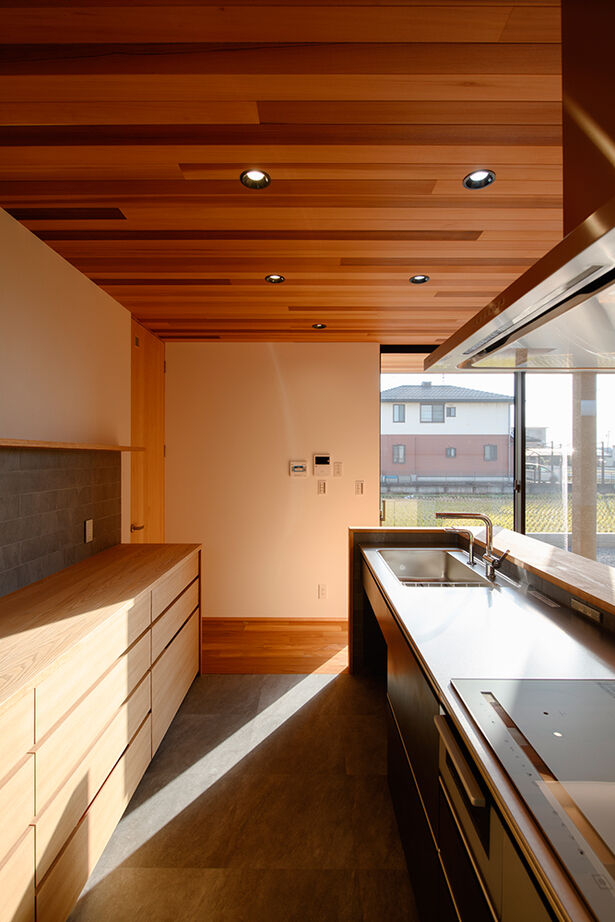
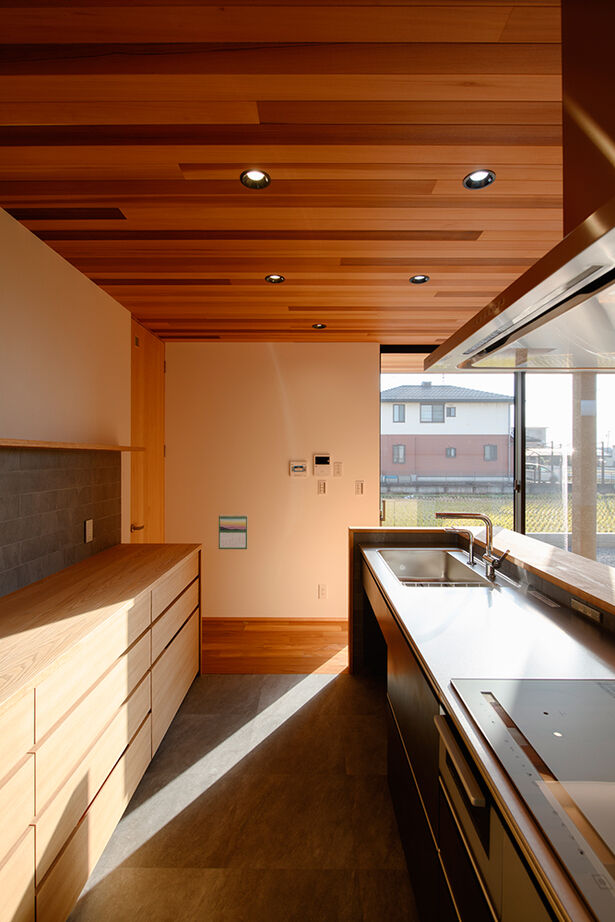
+ calendar (233, 531)
